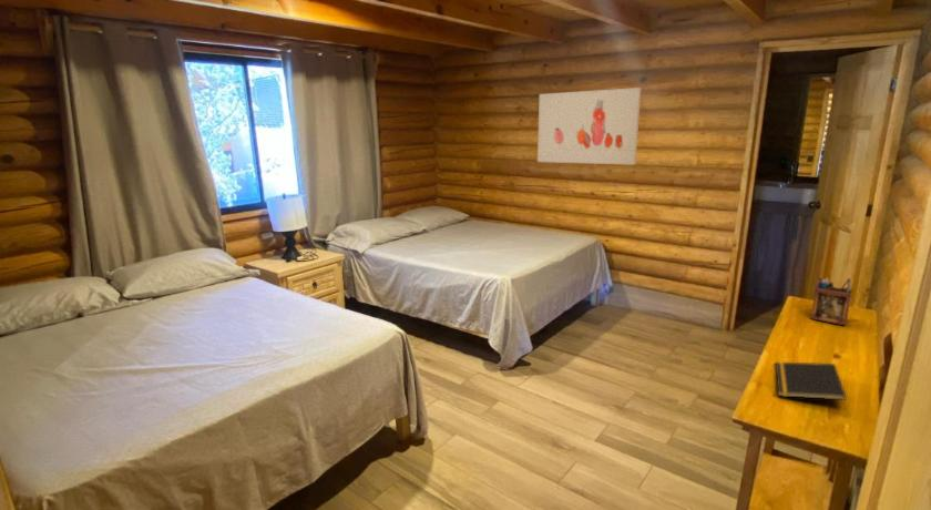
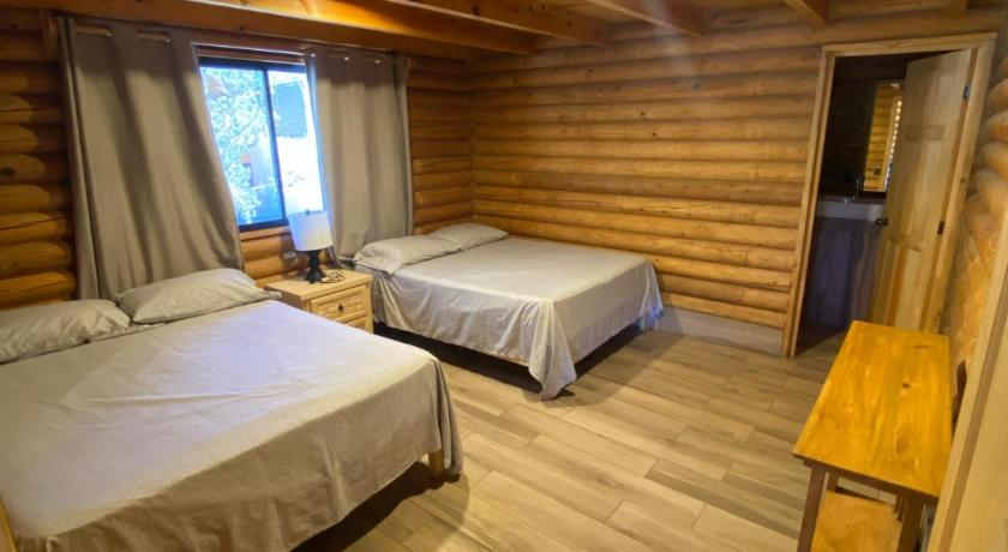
- wall art (585, 128)
- desk organizer (831, 298)
- notepad (807, 379)
